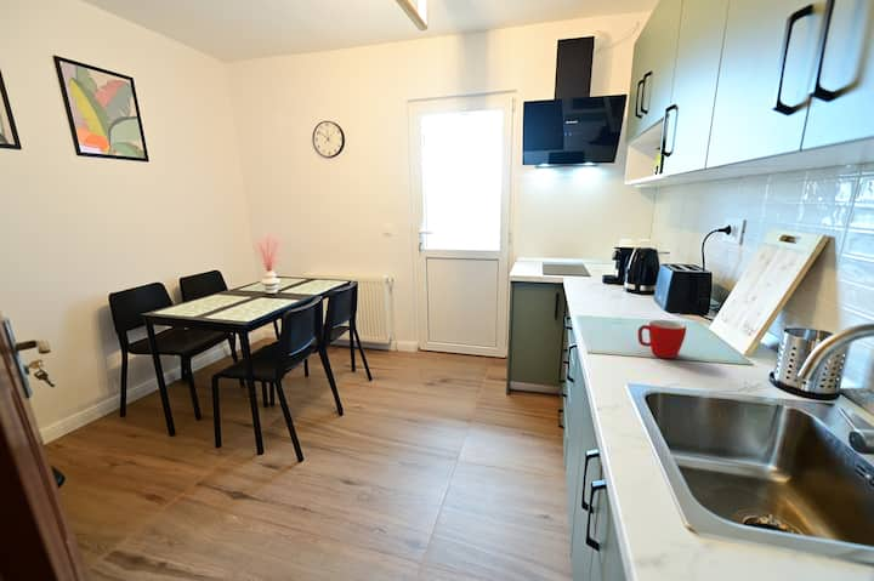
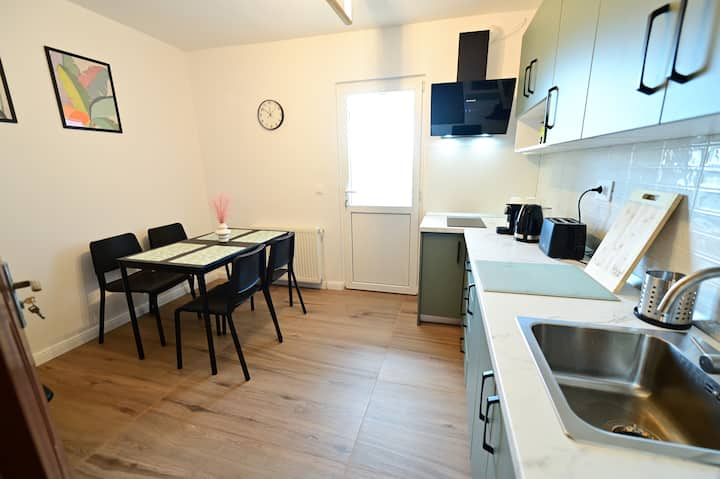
- mug (659, 338)
